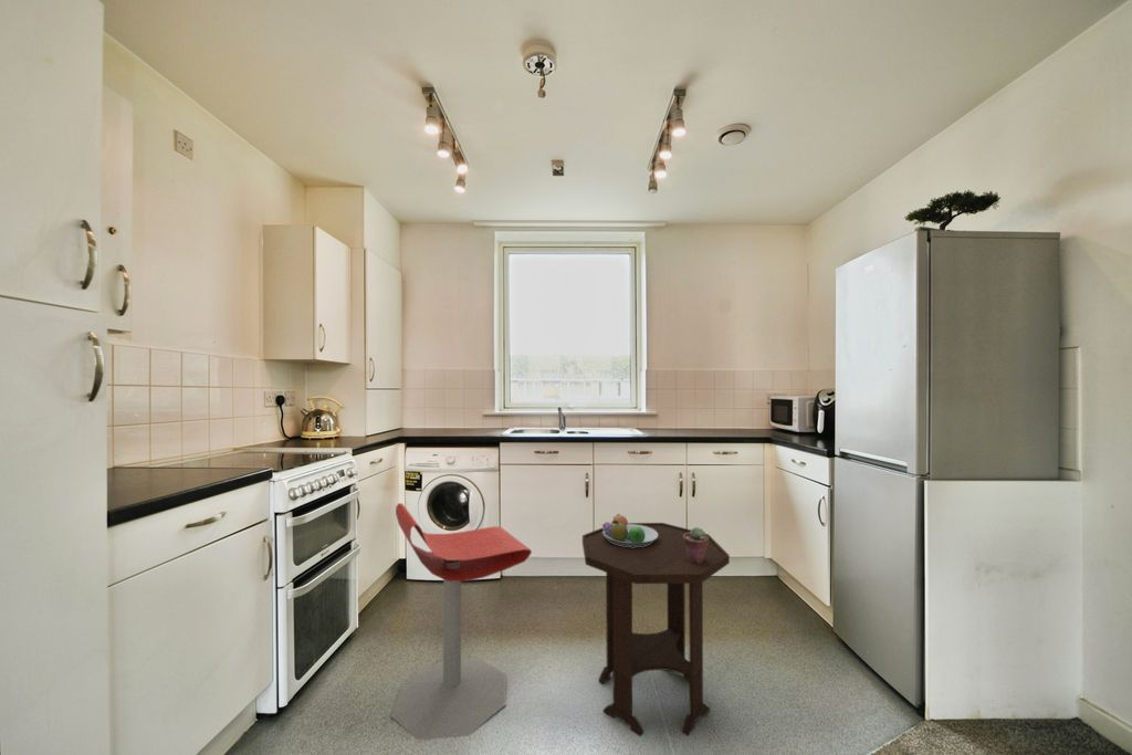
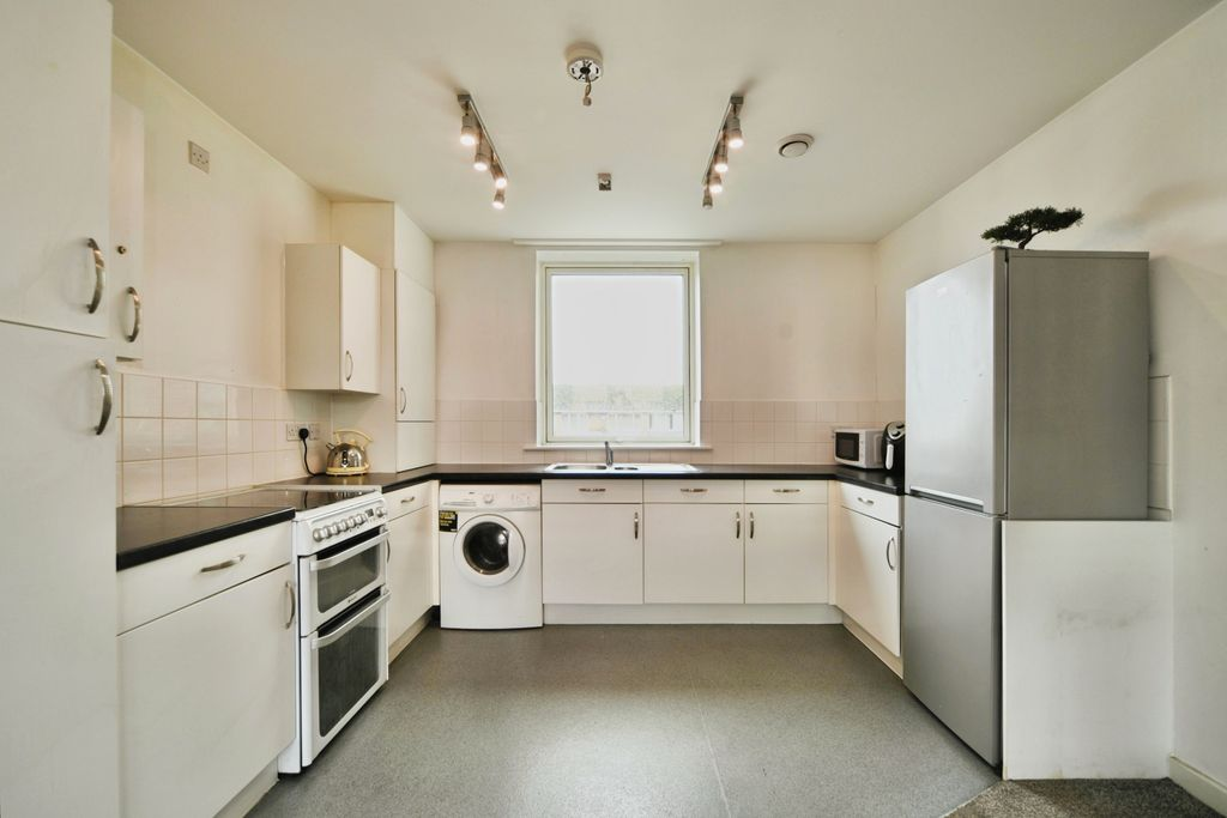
- stool (460, 597)
- side table (651, 633)
- potted succulent (695, 541)
- fruit bowl (629, 526)
